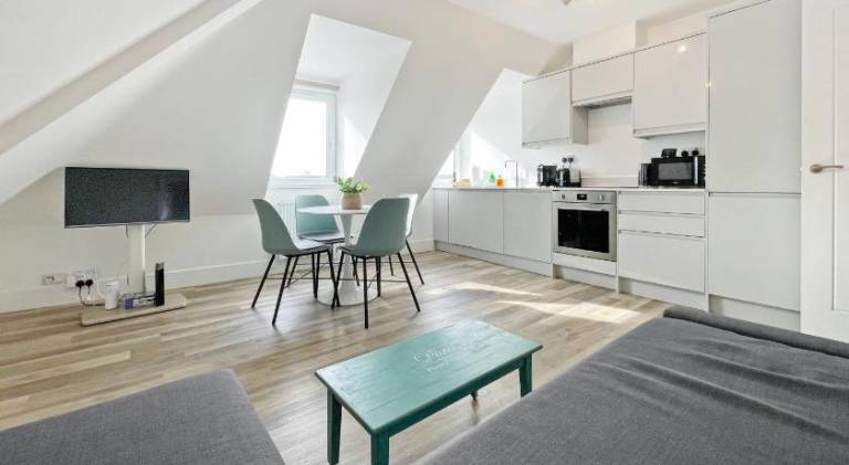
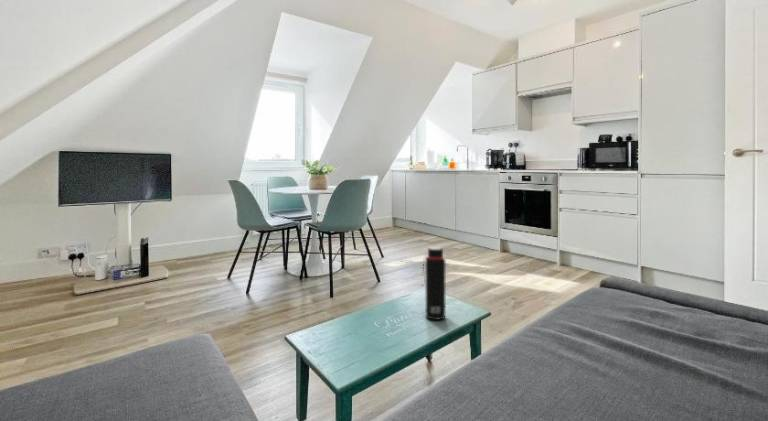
+ water bottle (433, 282)
